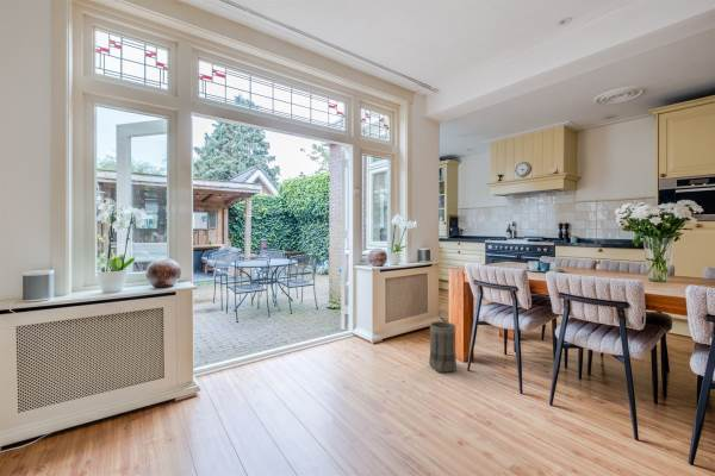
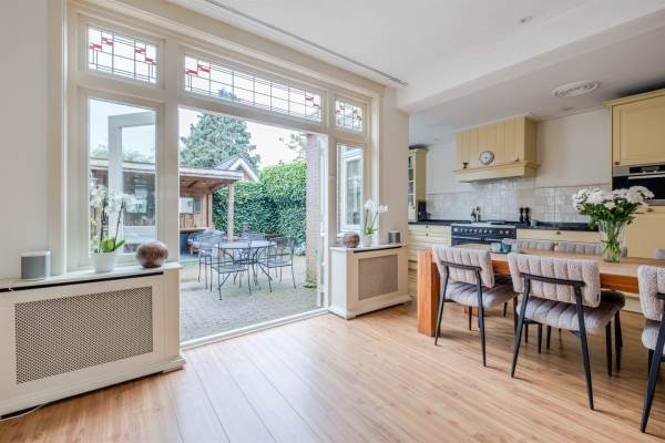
- basket (442, 345)
